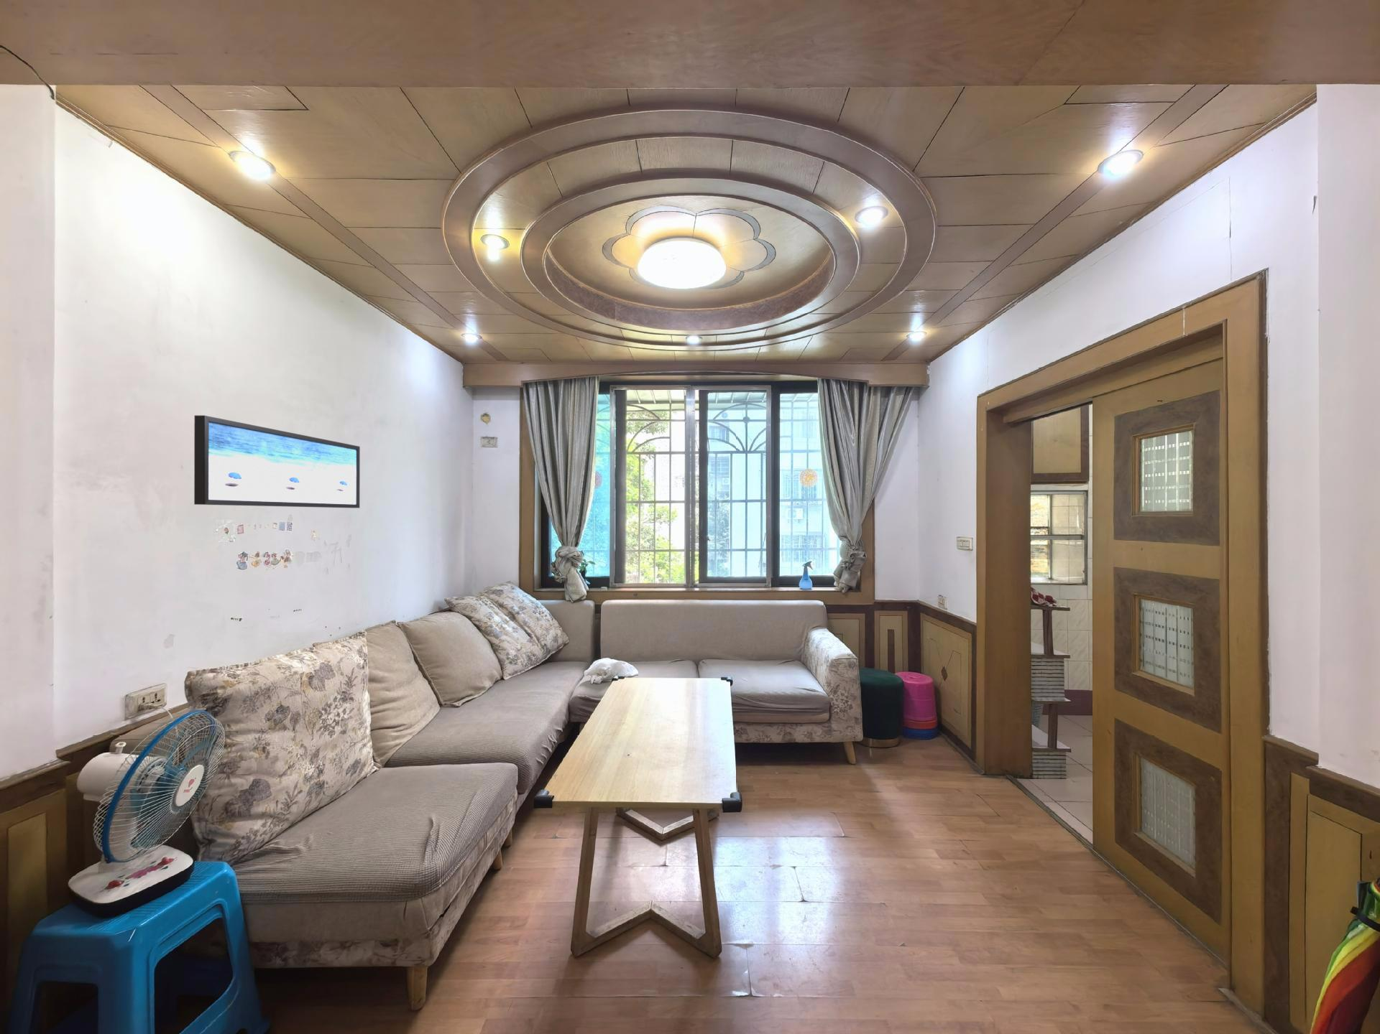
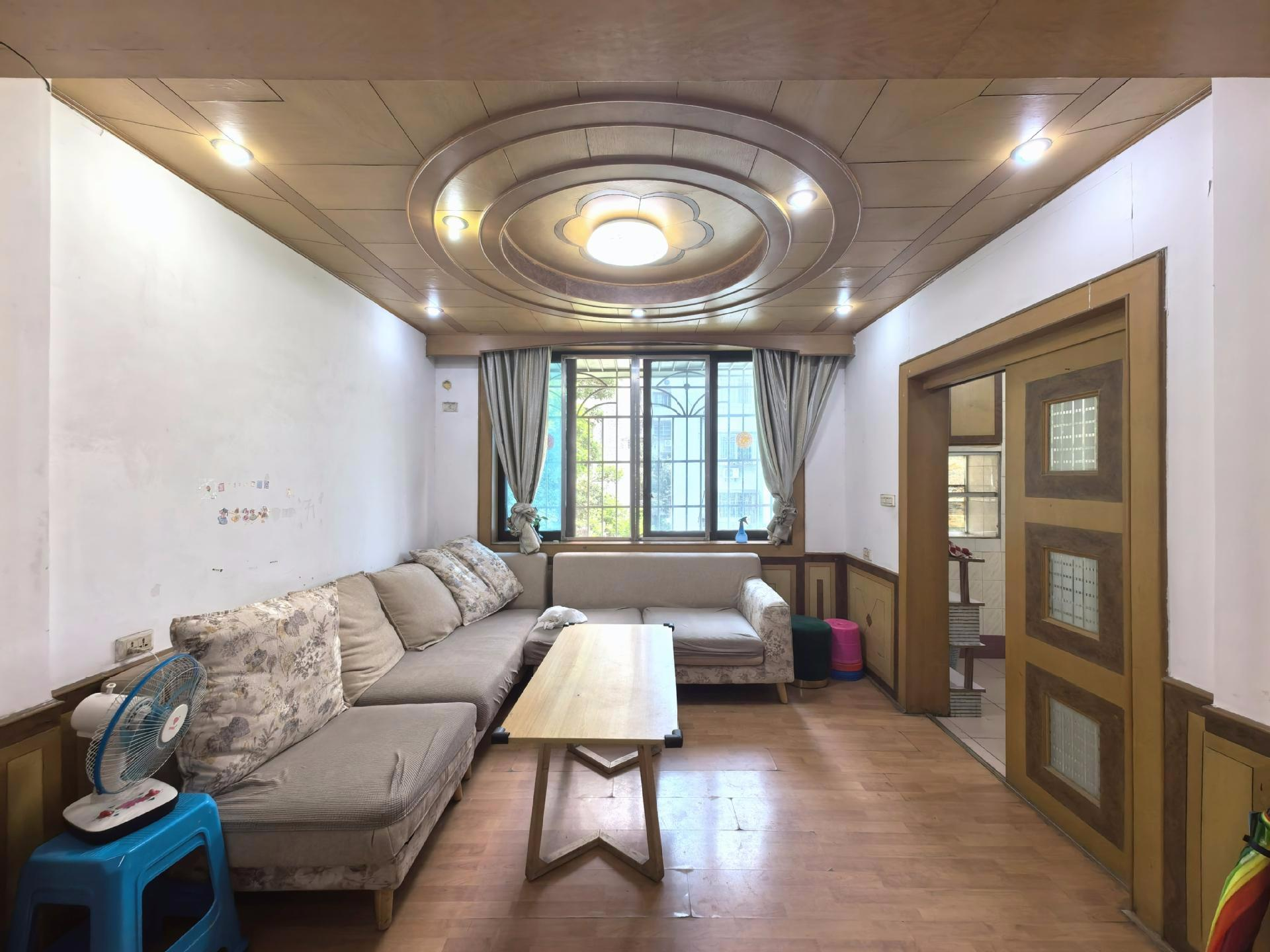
- wall art (292, 469)
